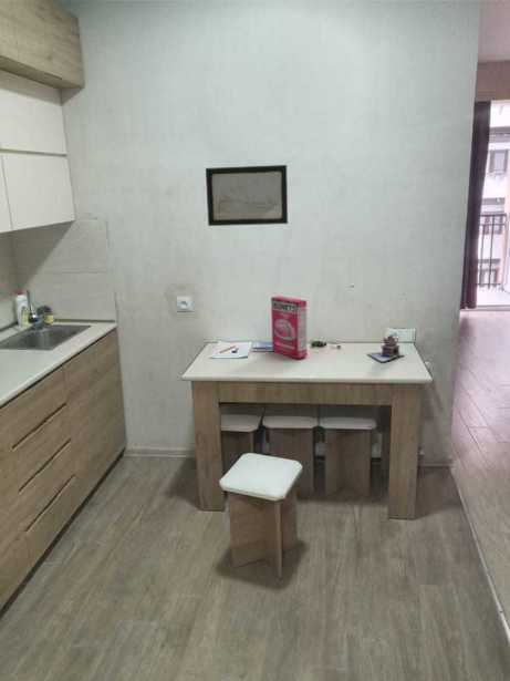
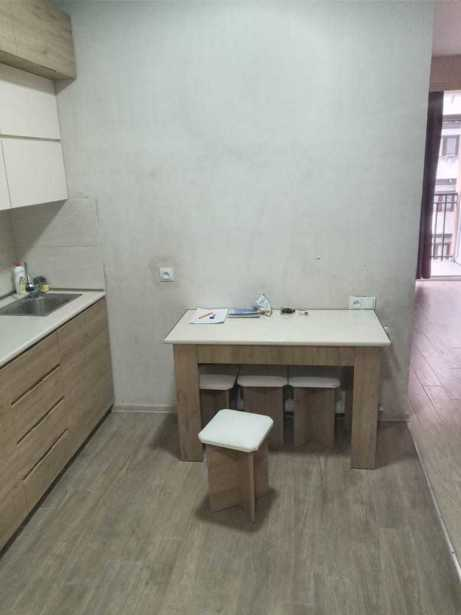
- wall art (247, 196)
- teapot (388, 345)
- cereal box (289, 327)
